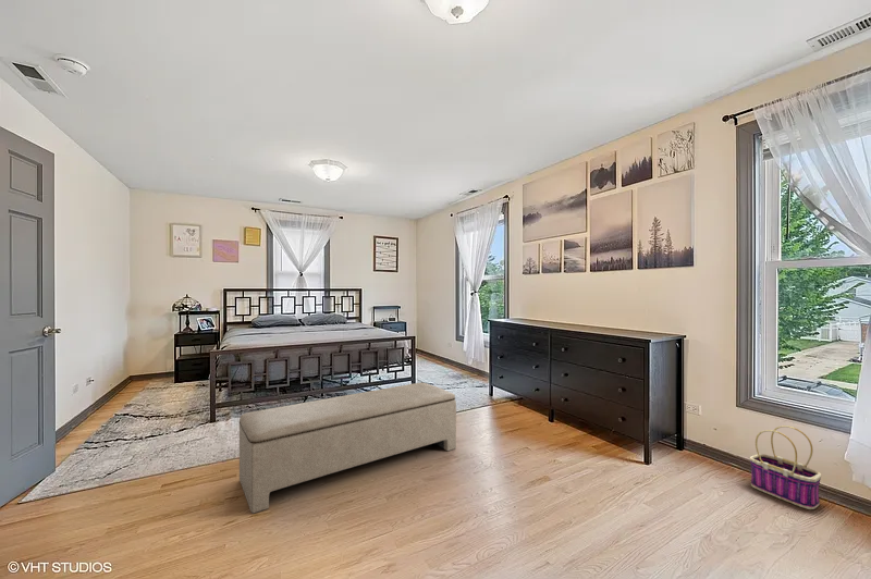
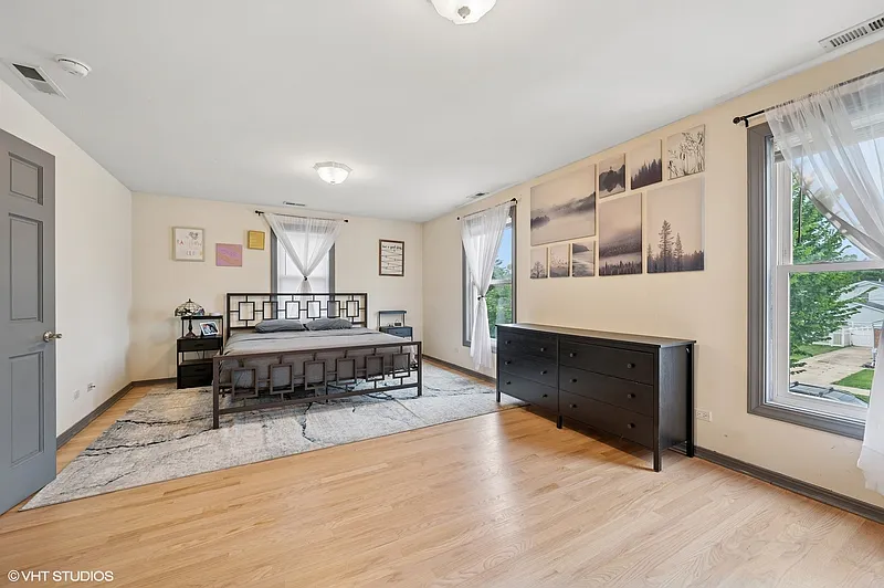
- bench (357, 431)
- basket (784, 461)
